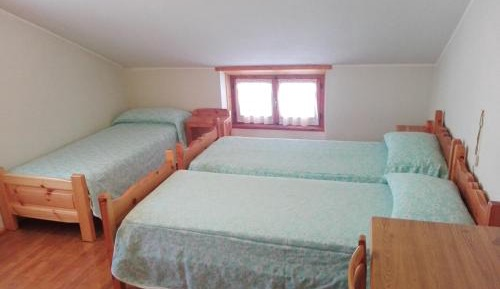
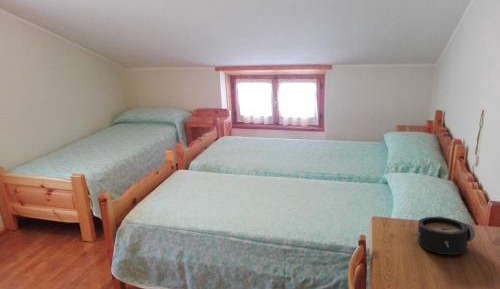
+ alarm clock (444, 232)
